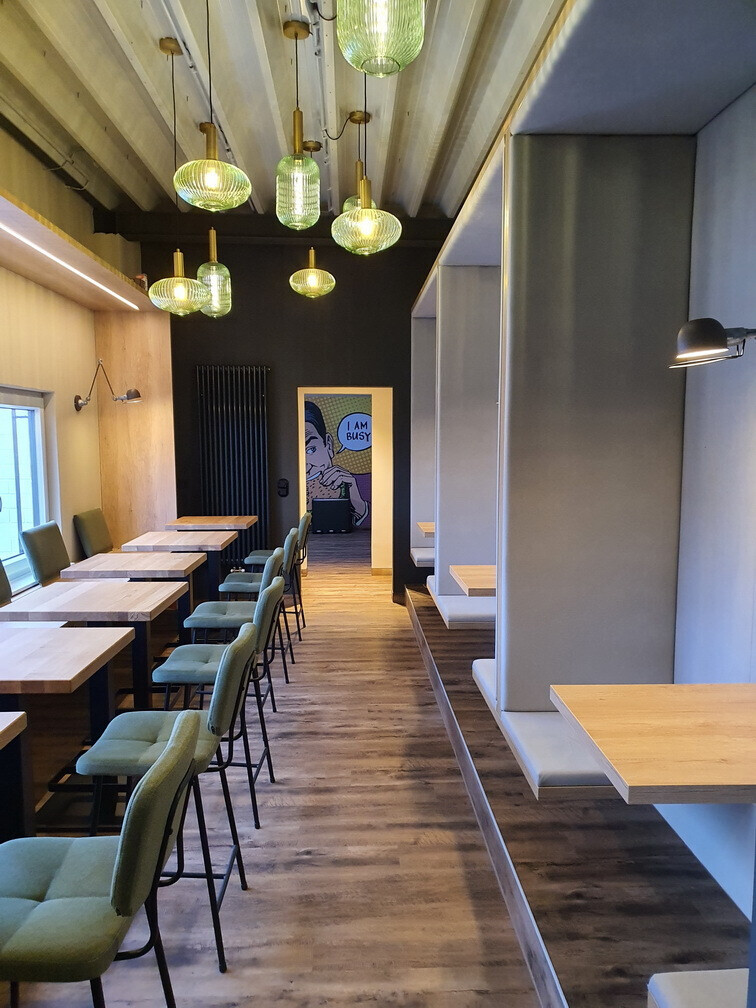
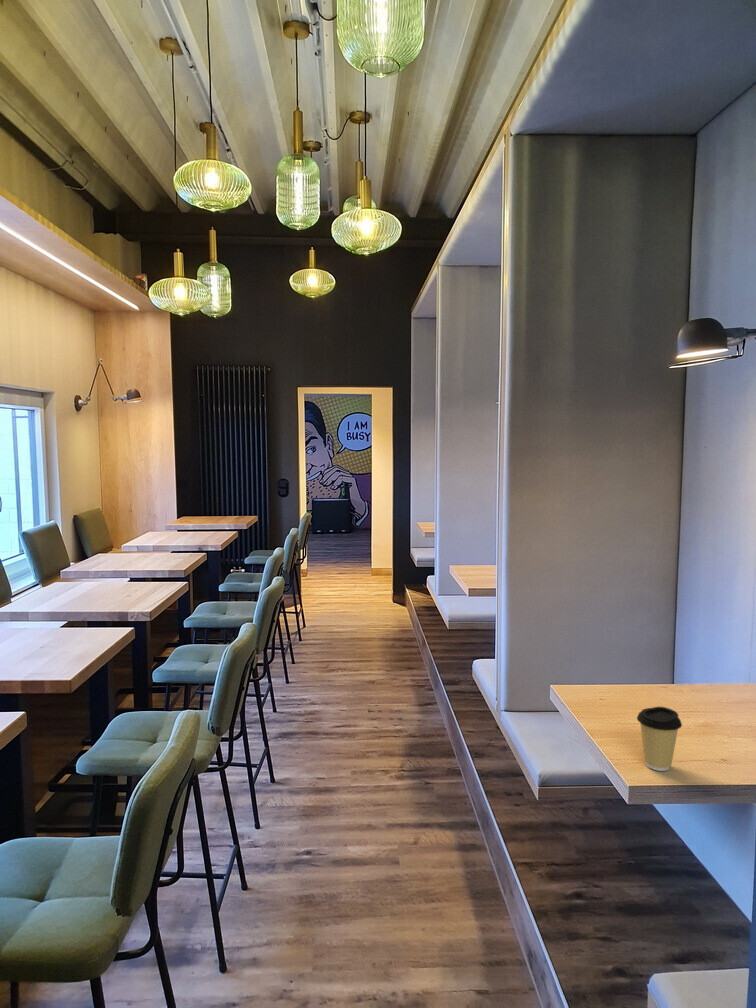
+ coffee cup (658, 738)
